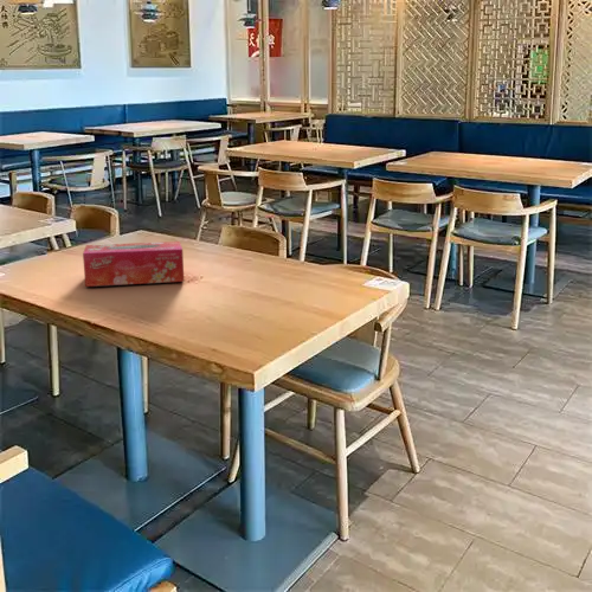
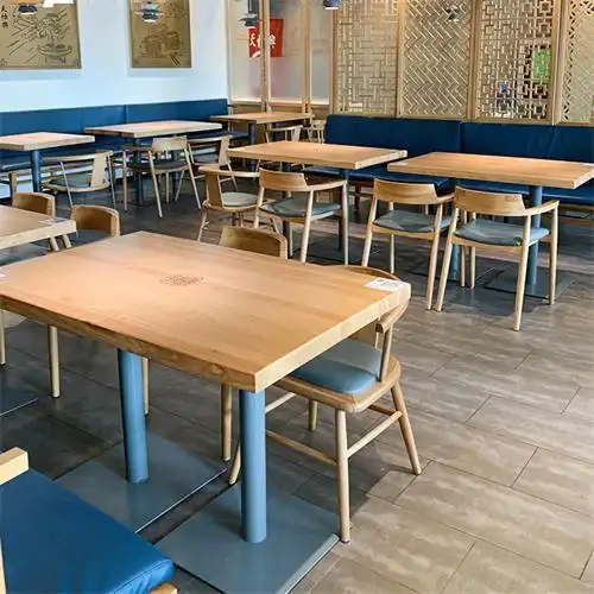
- tissue box (134, 263)
